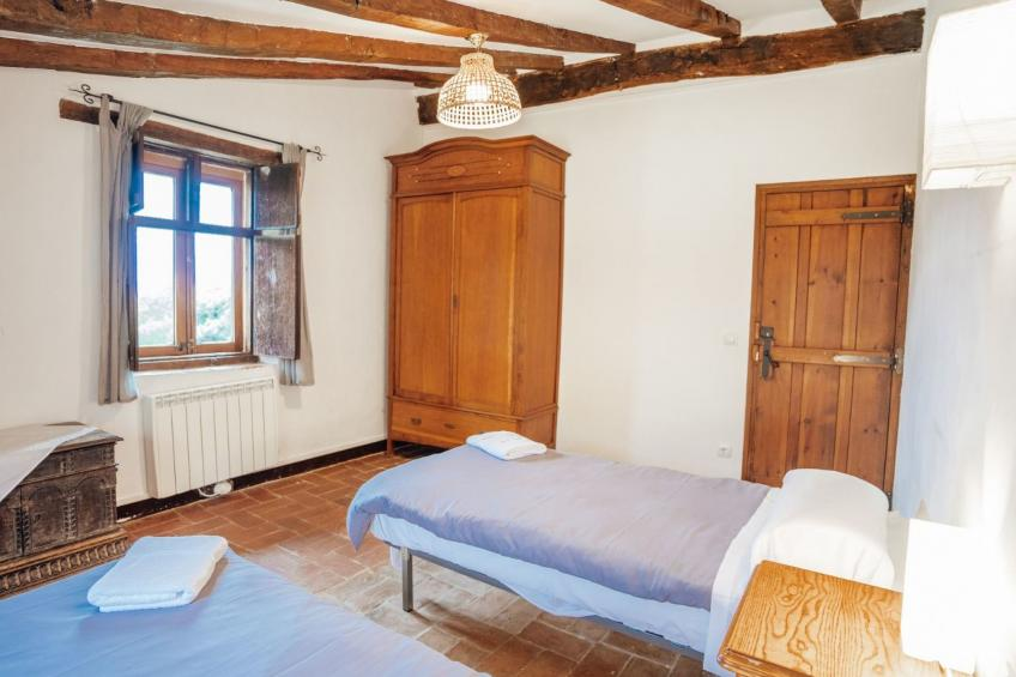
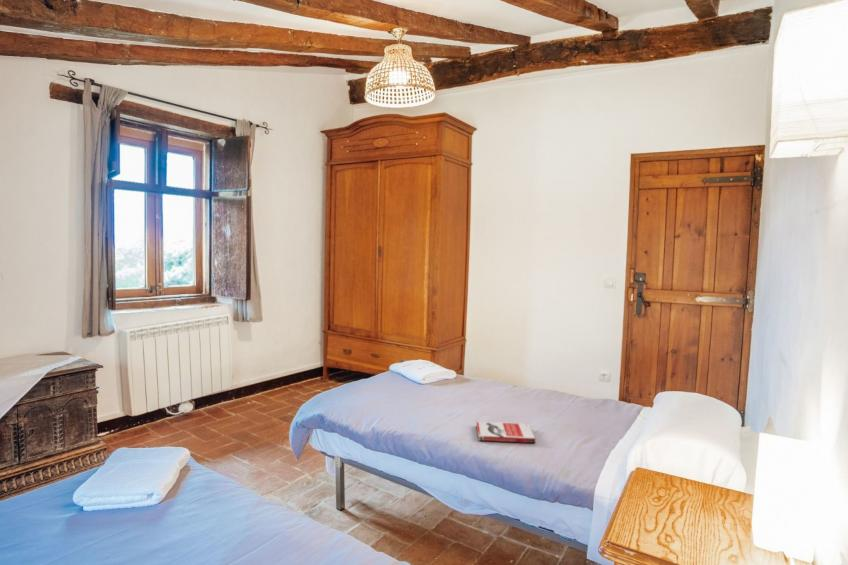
+ book (504, 432)
